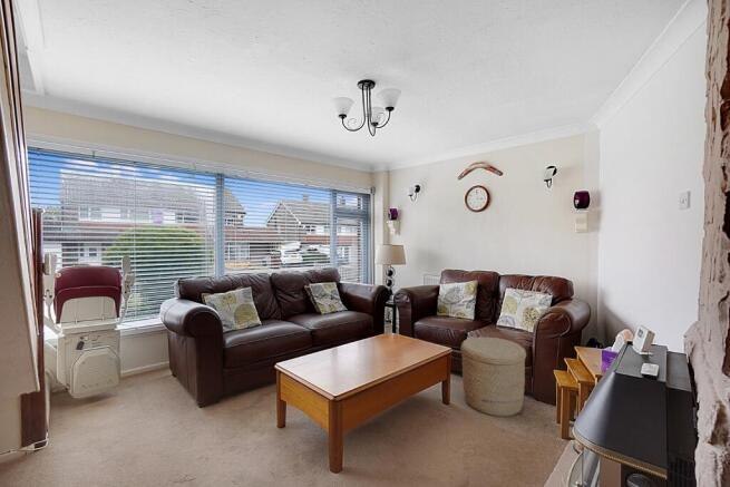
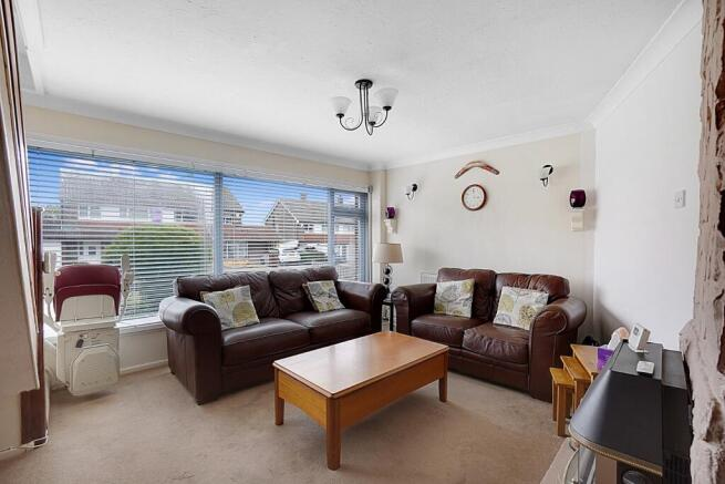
- woven basket (491, 373)
